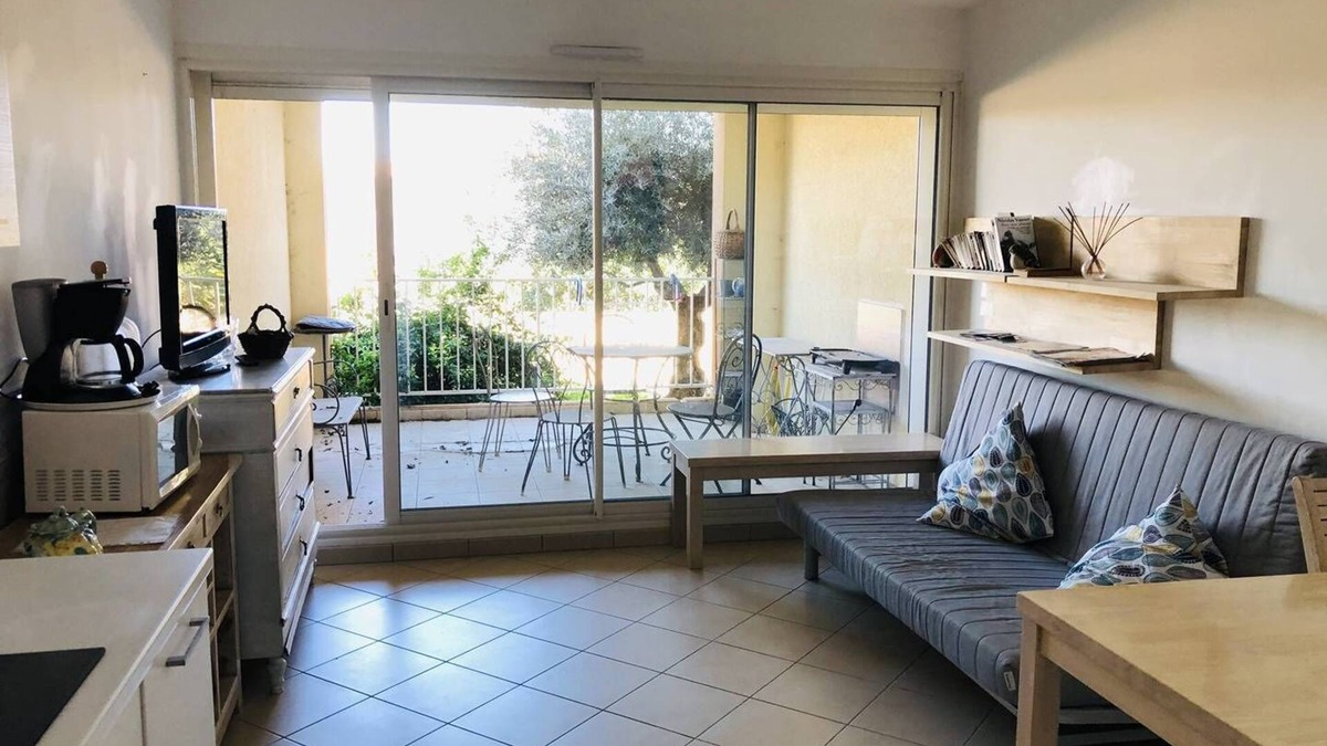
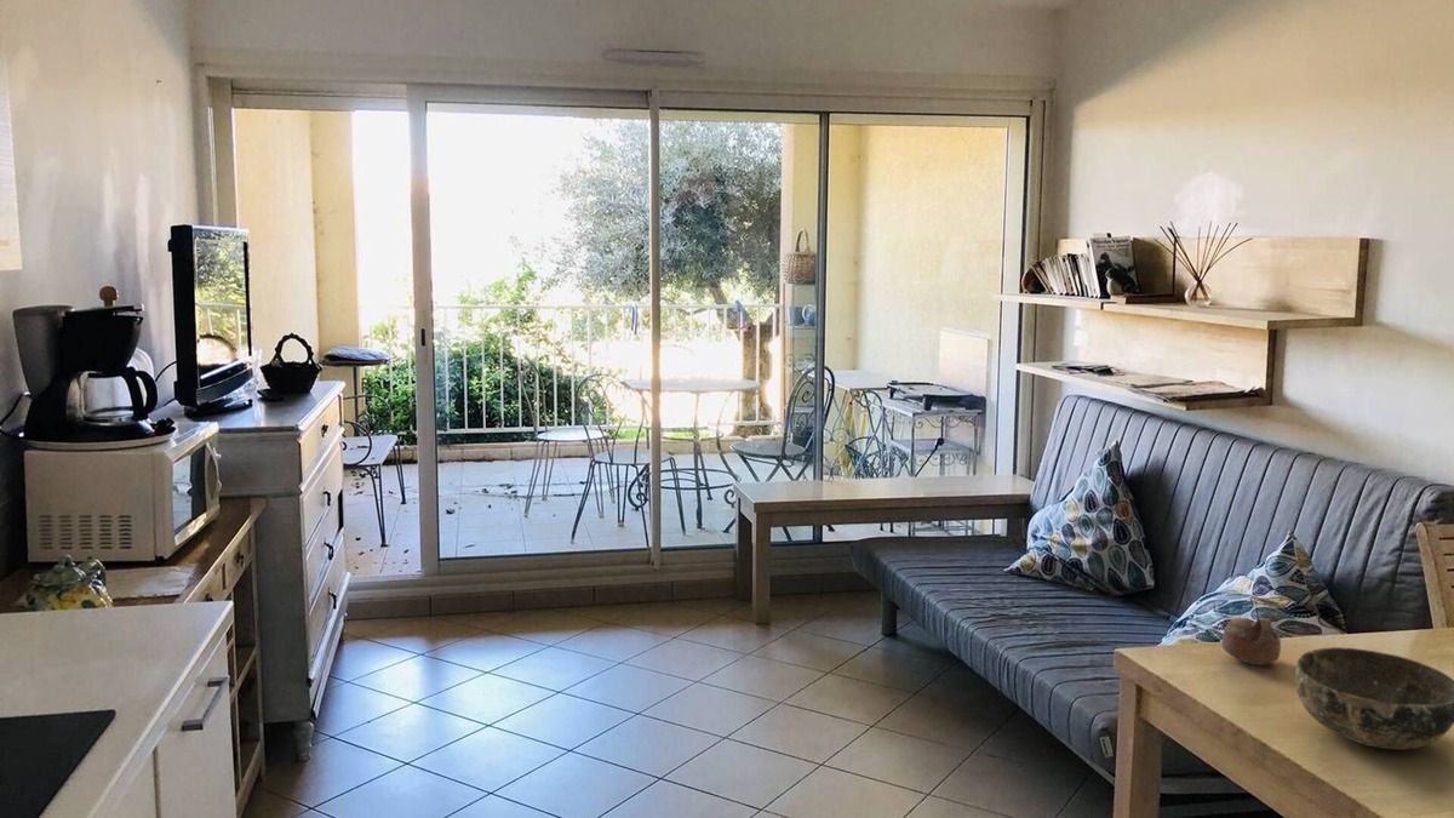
+ bowl (1374, 703)
+ cup (1249, 635)
